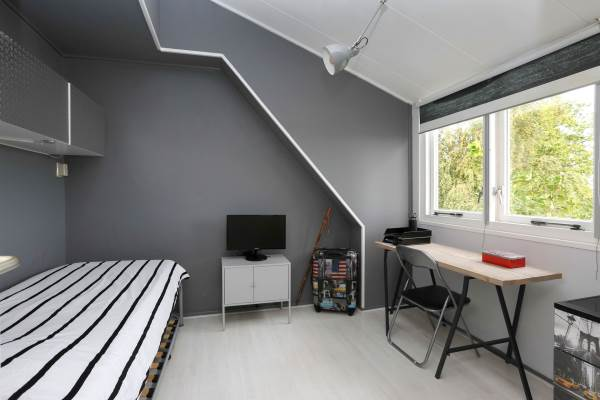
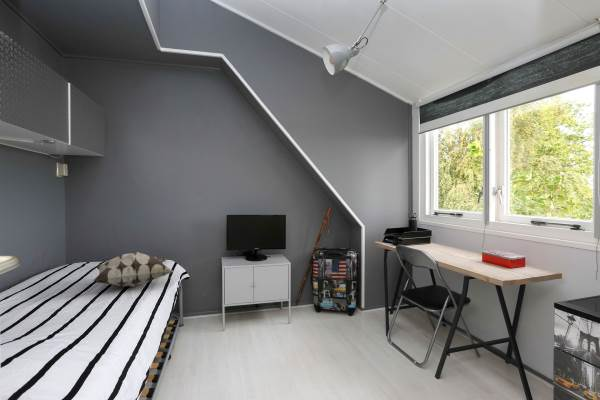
+ decorative pillow (134, 268)
